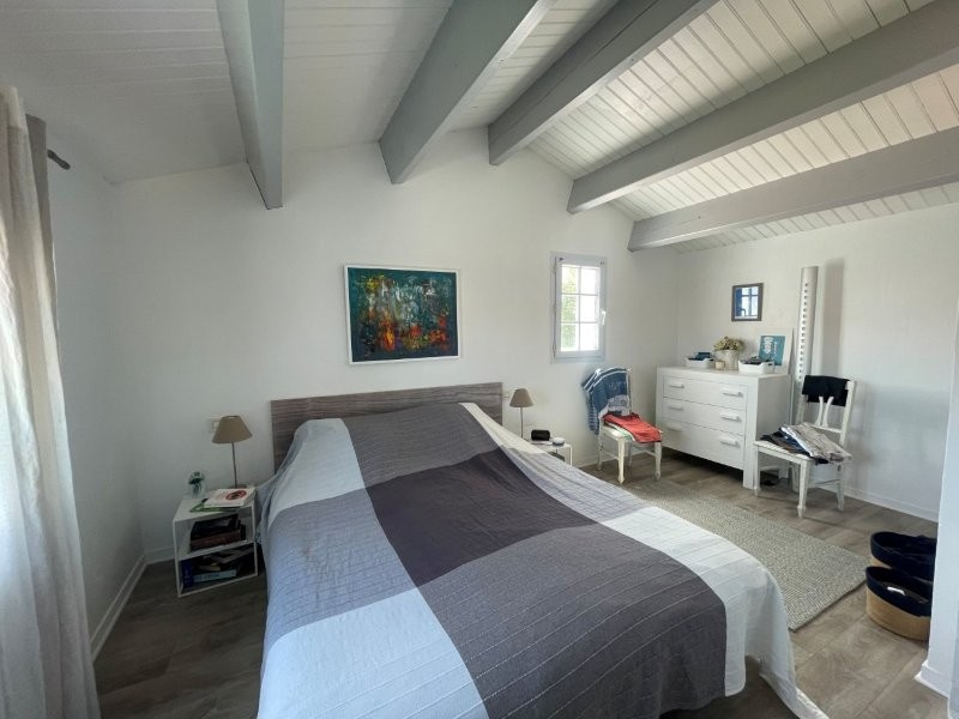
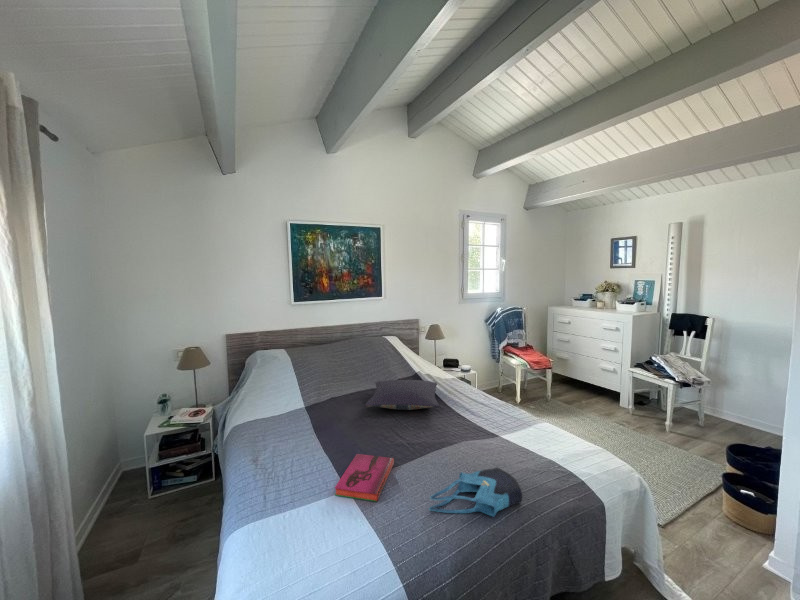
+ tote bag (473, 491)
+ hardback book (366, 475)
+ pillow (404, 393)
